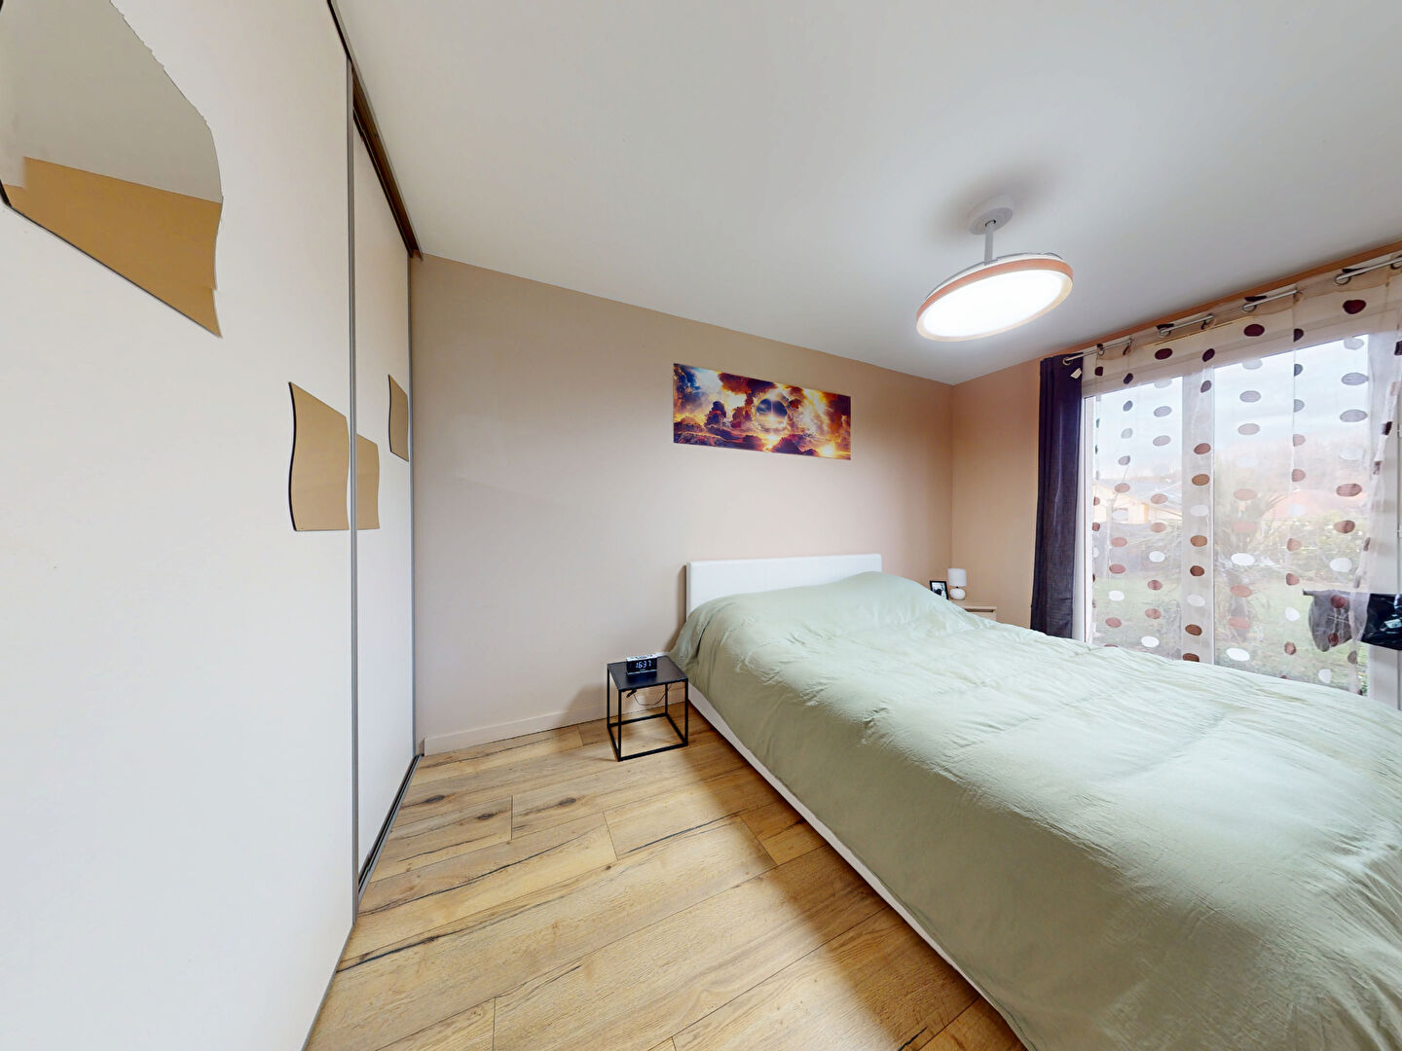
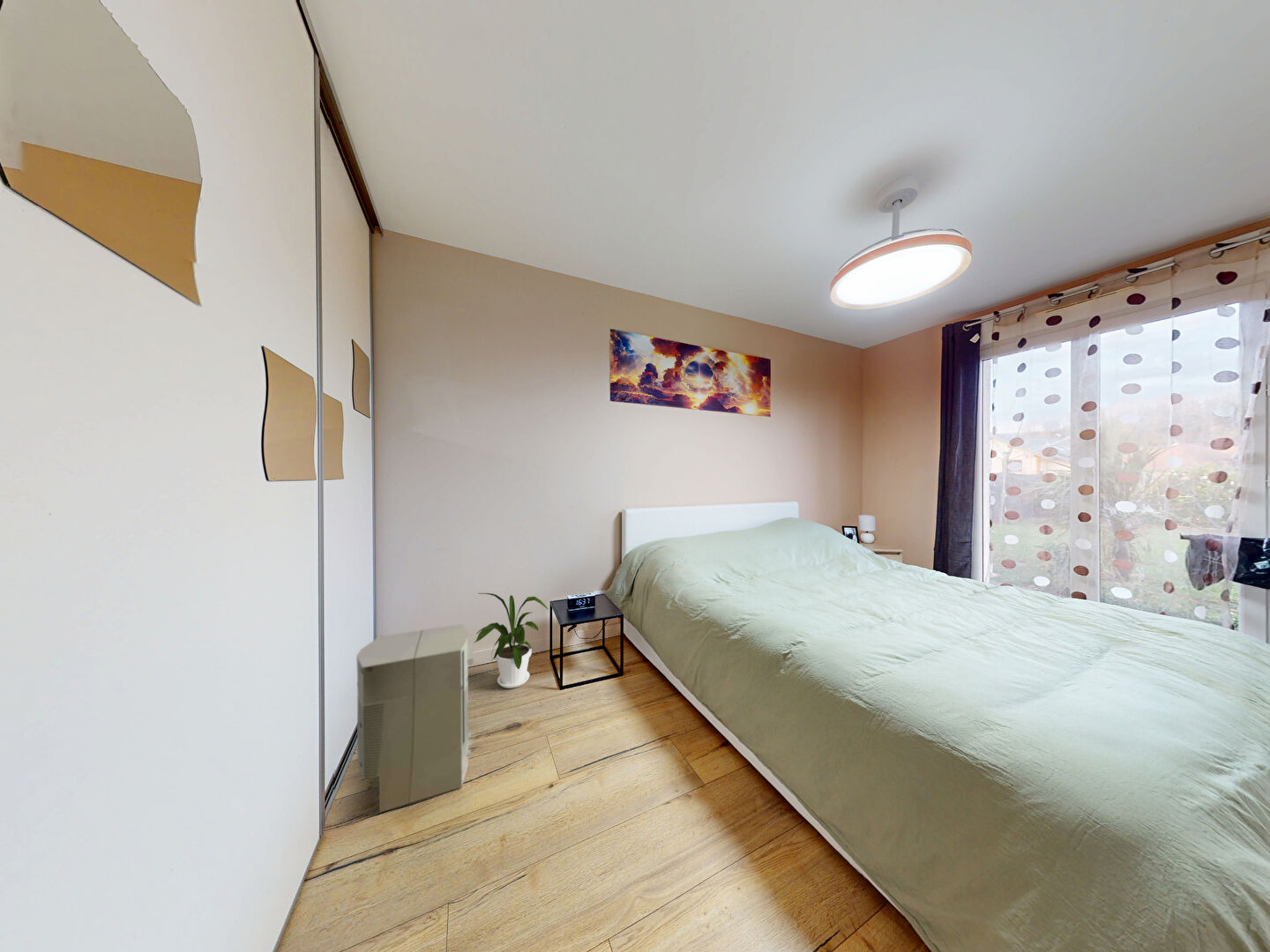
+ air purifier (419, 709)
+ house plant (511, 636)
